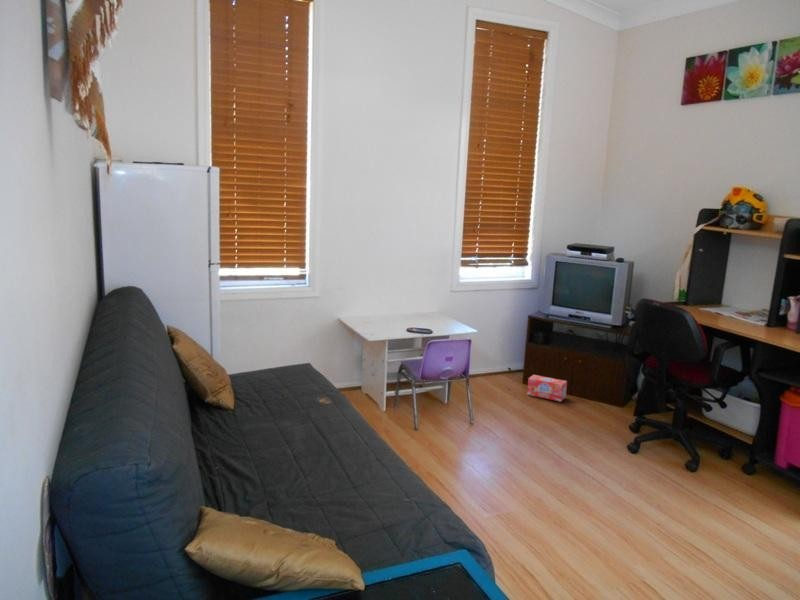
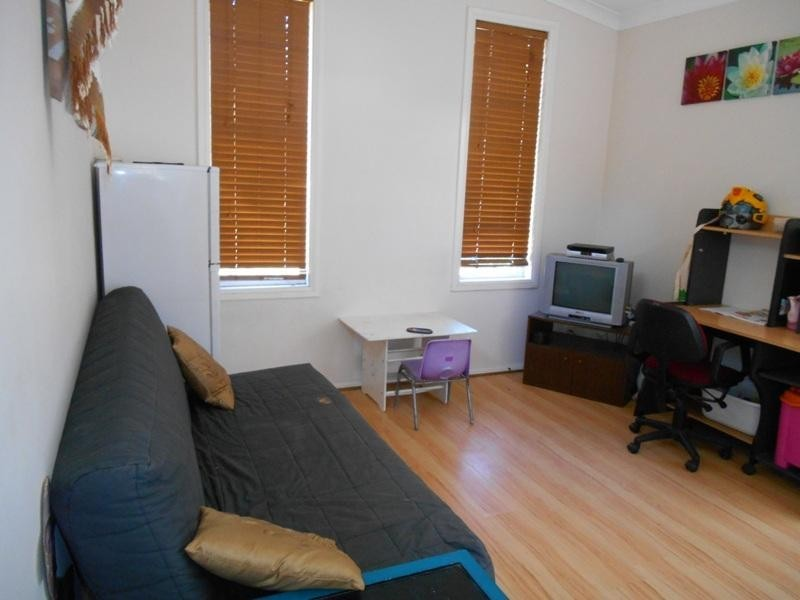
- box (546, 387)
